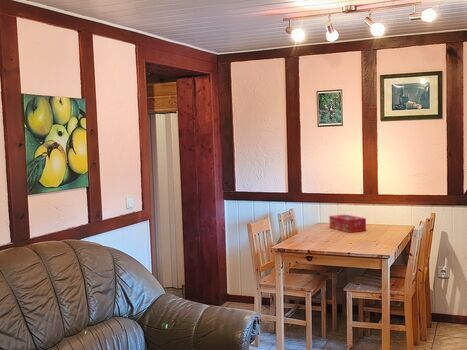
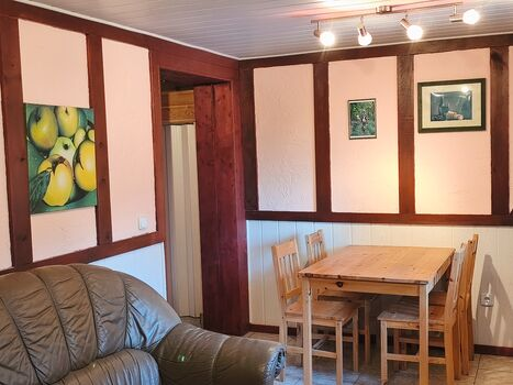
- tissue box (347, 223)
